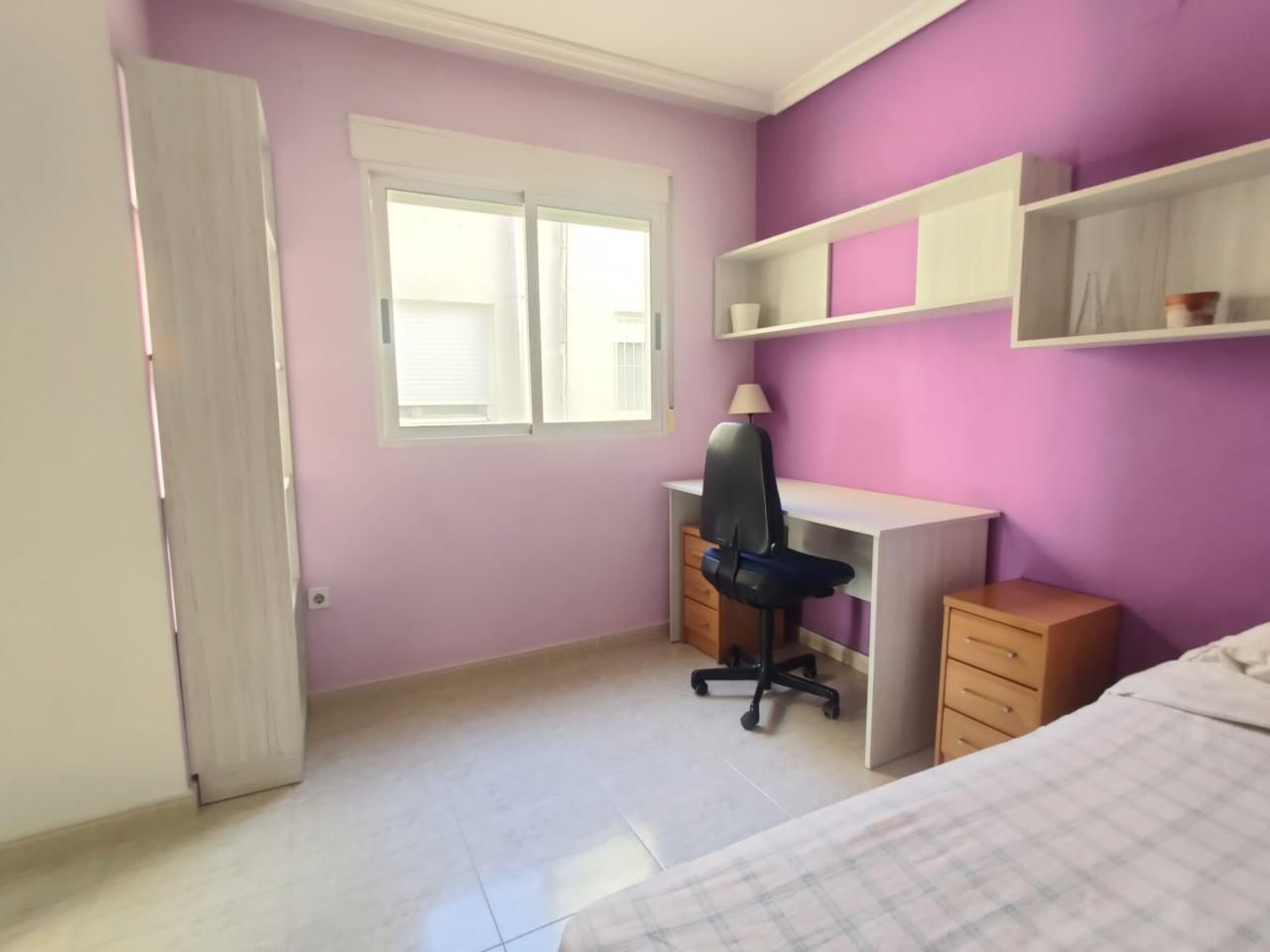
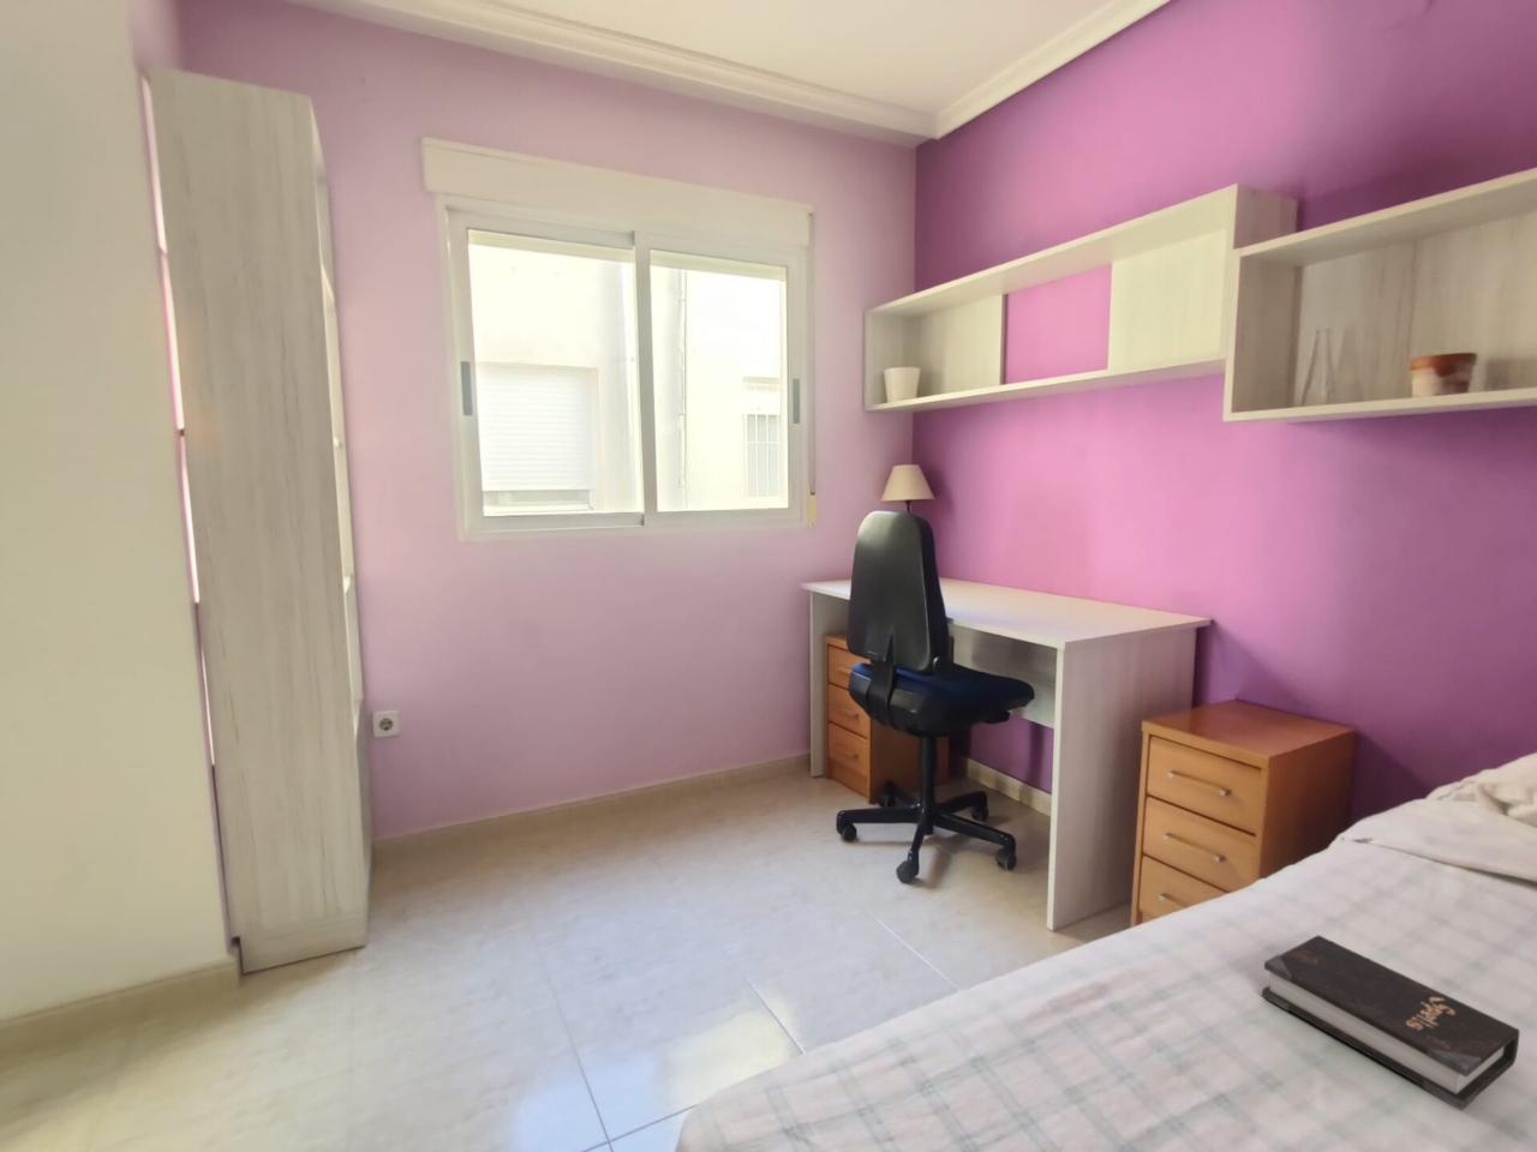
+ hardback book (1382, 1009)
